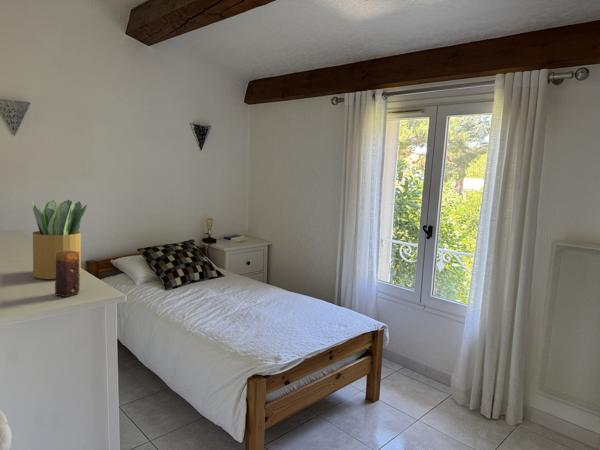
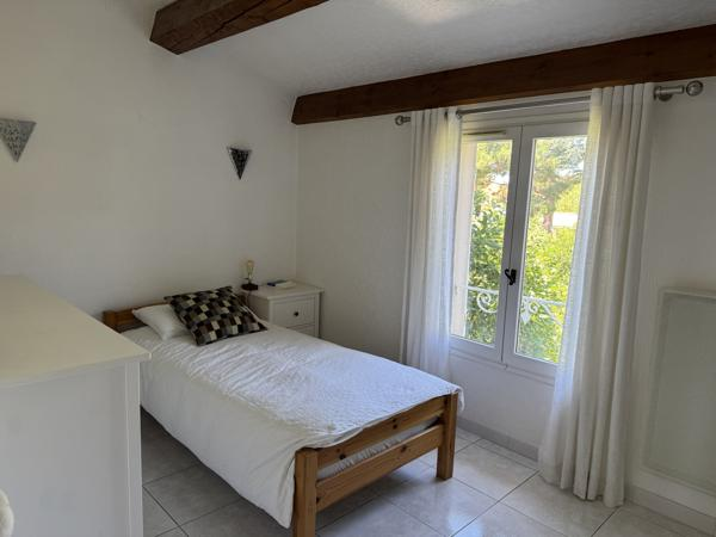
- potted plant (57, 236)
- candle (67, 273)
